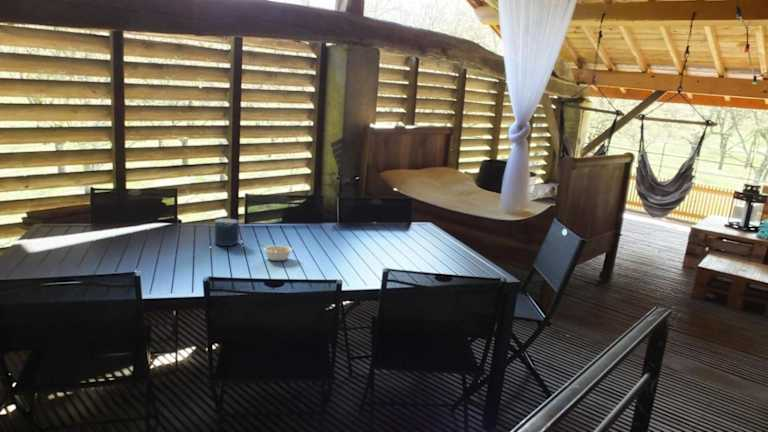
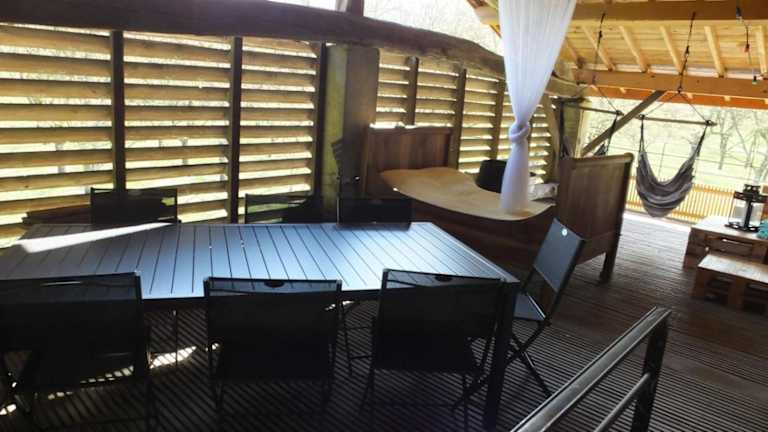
- candle (226, 232)
- legume (276, 252)
